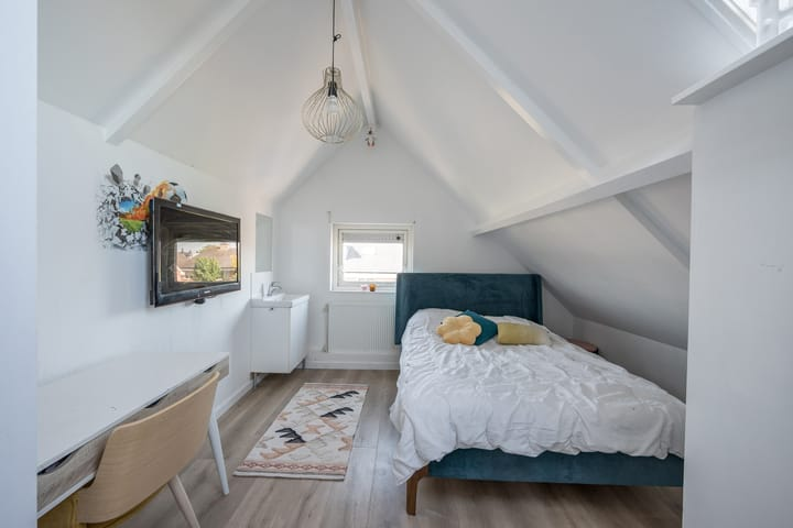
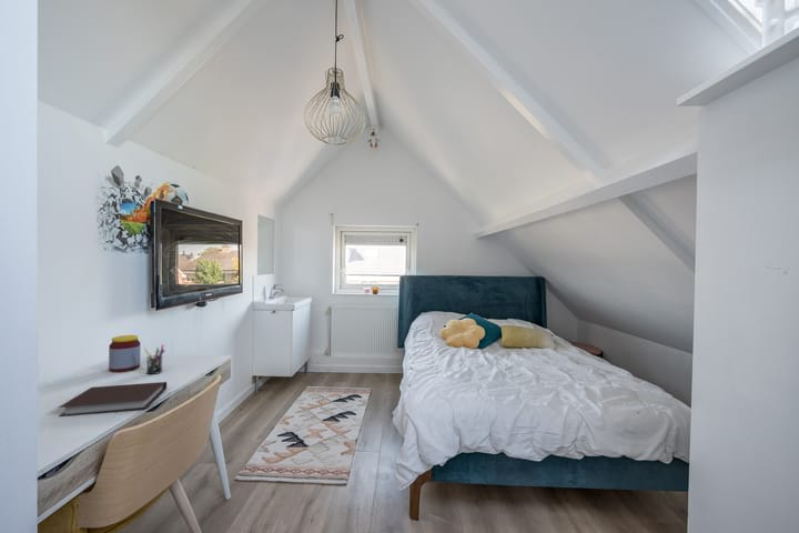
+ jar (124, 352)
+ pen holder (155, 358)
+ notebook (118, 396)
